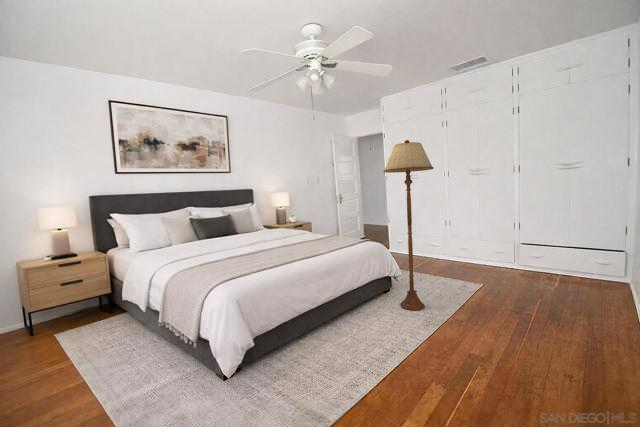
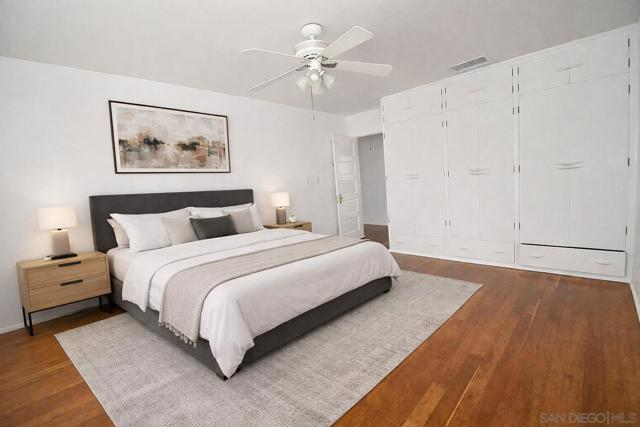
- floor lamp (409, 224)
